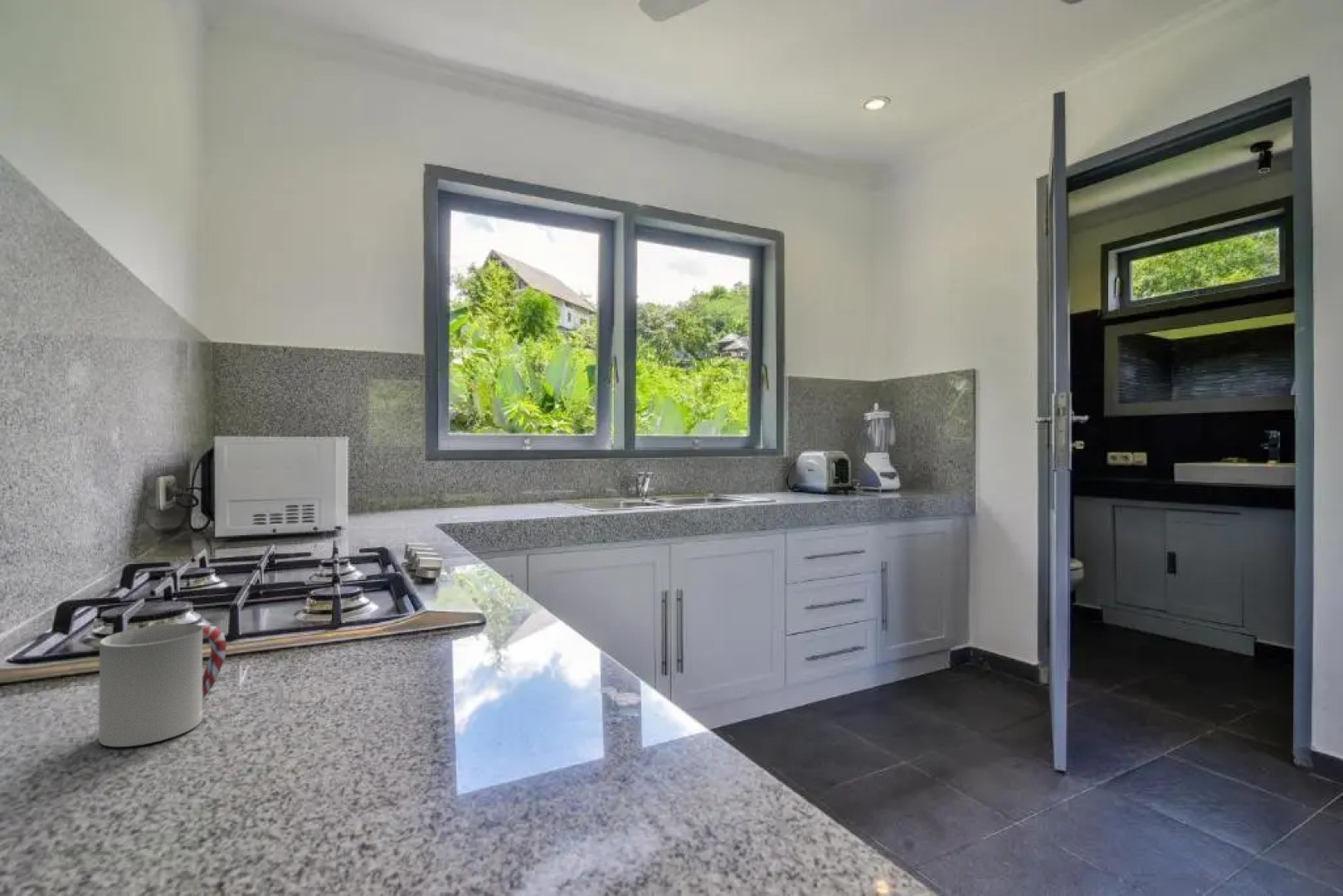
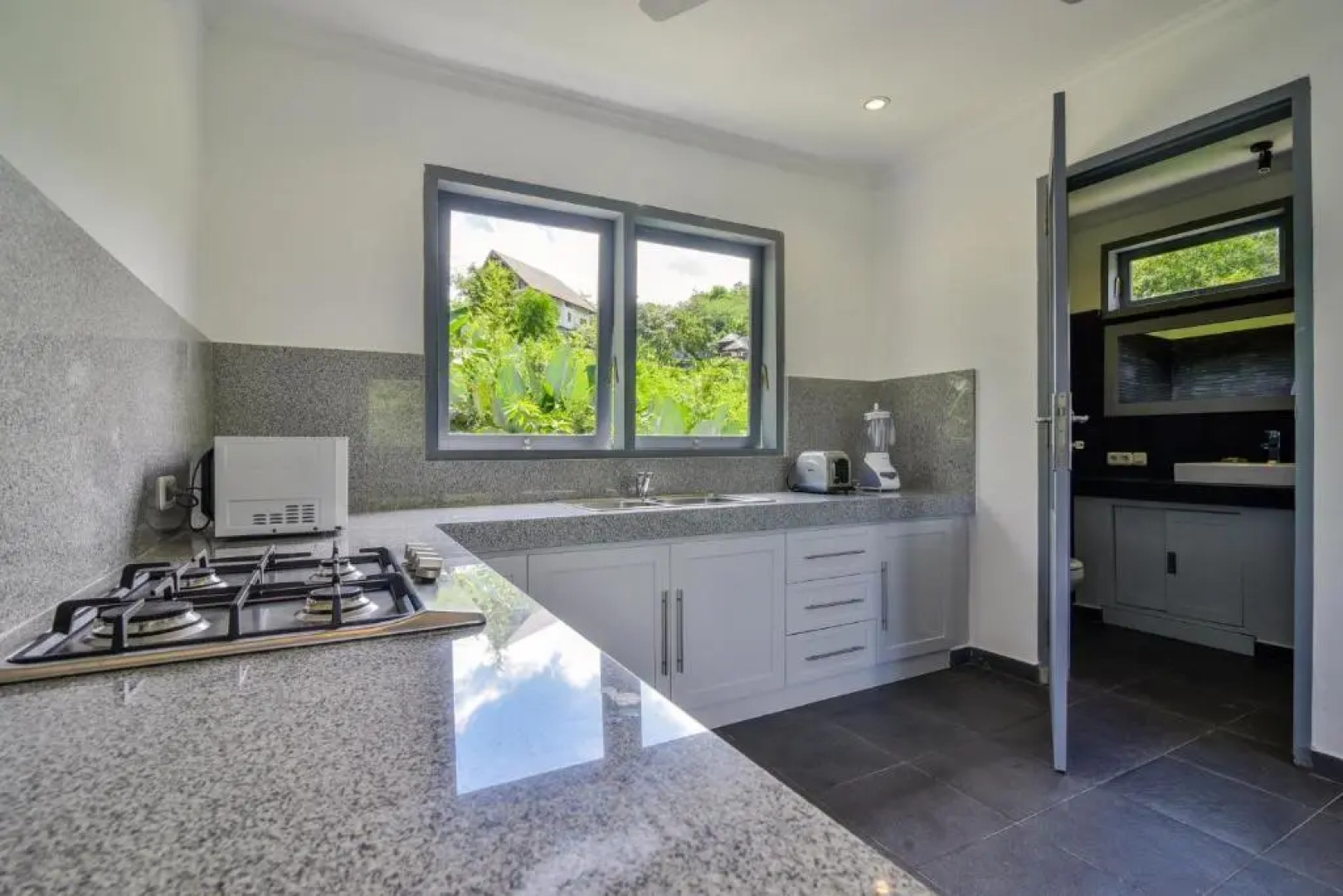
- cup (171, 675)
